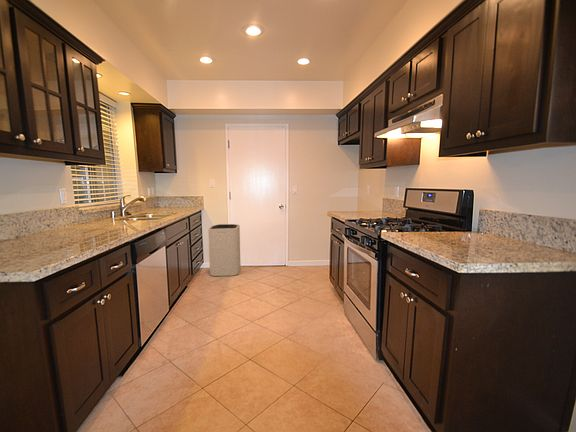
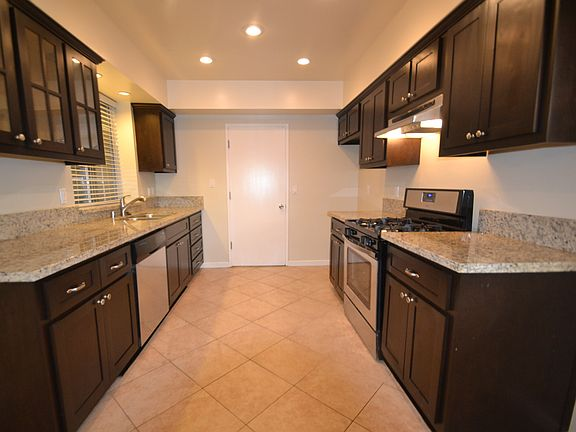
- trash can (225, 248)
